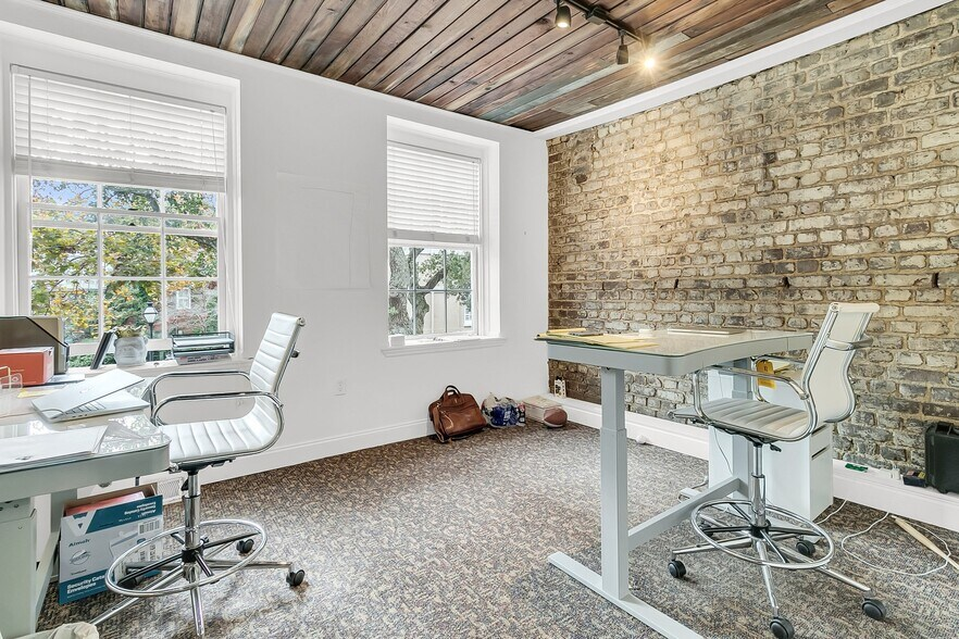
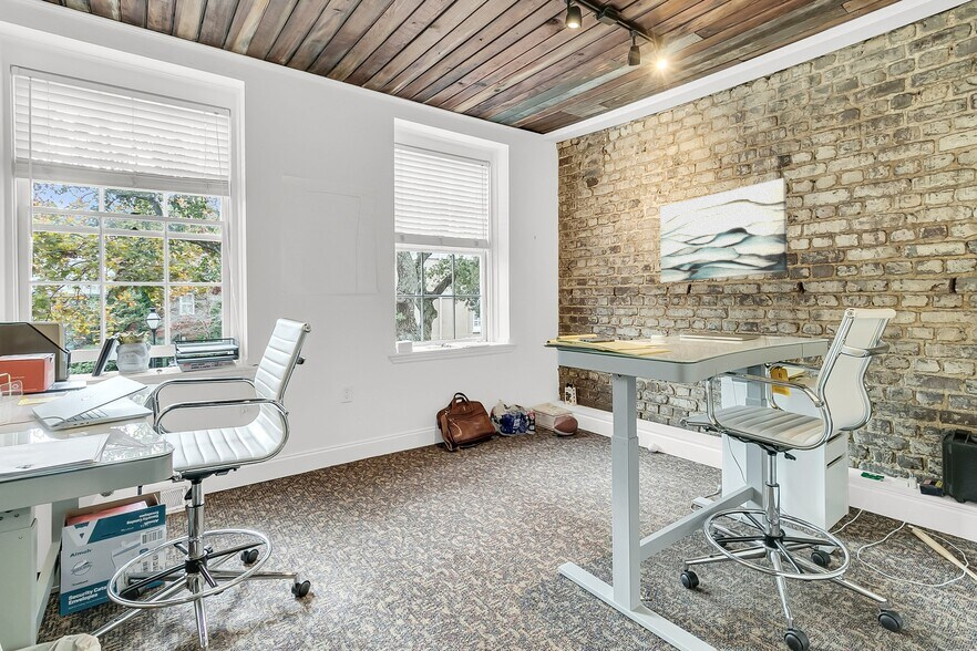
+ wall art (717, 236)
